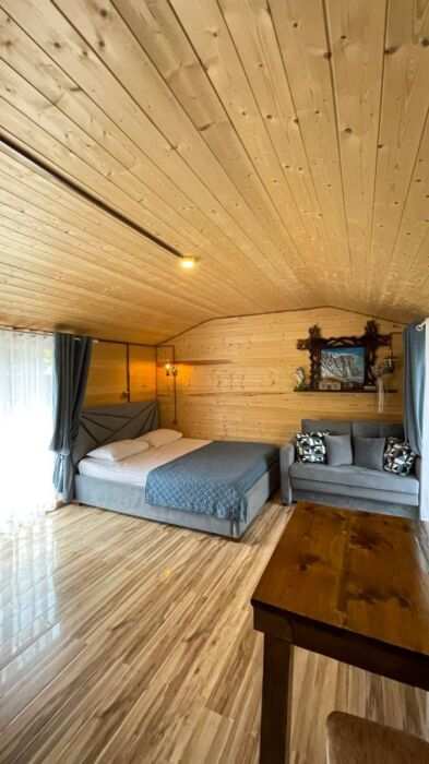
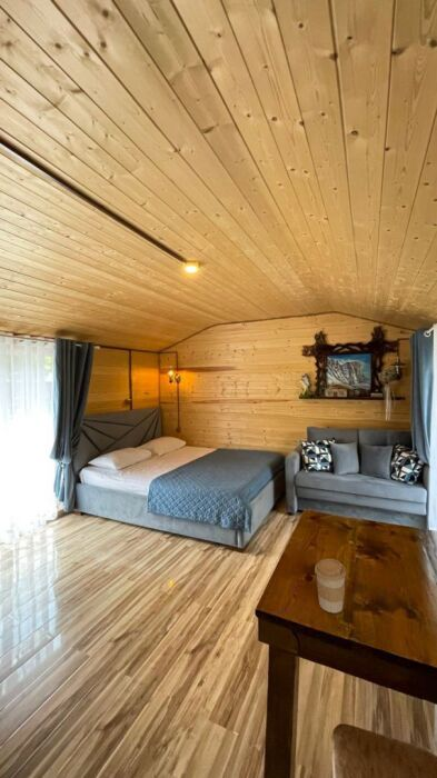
+ coffee cup (330, 584)
